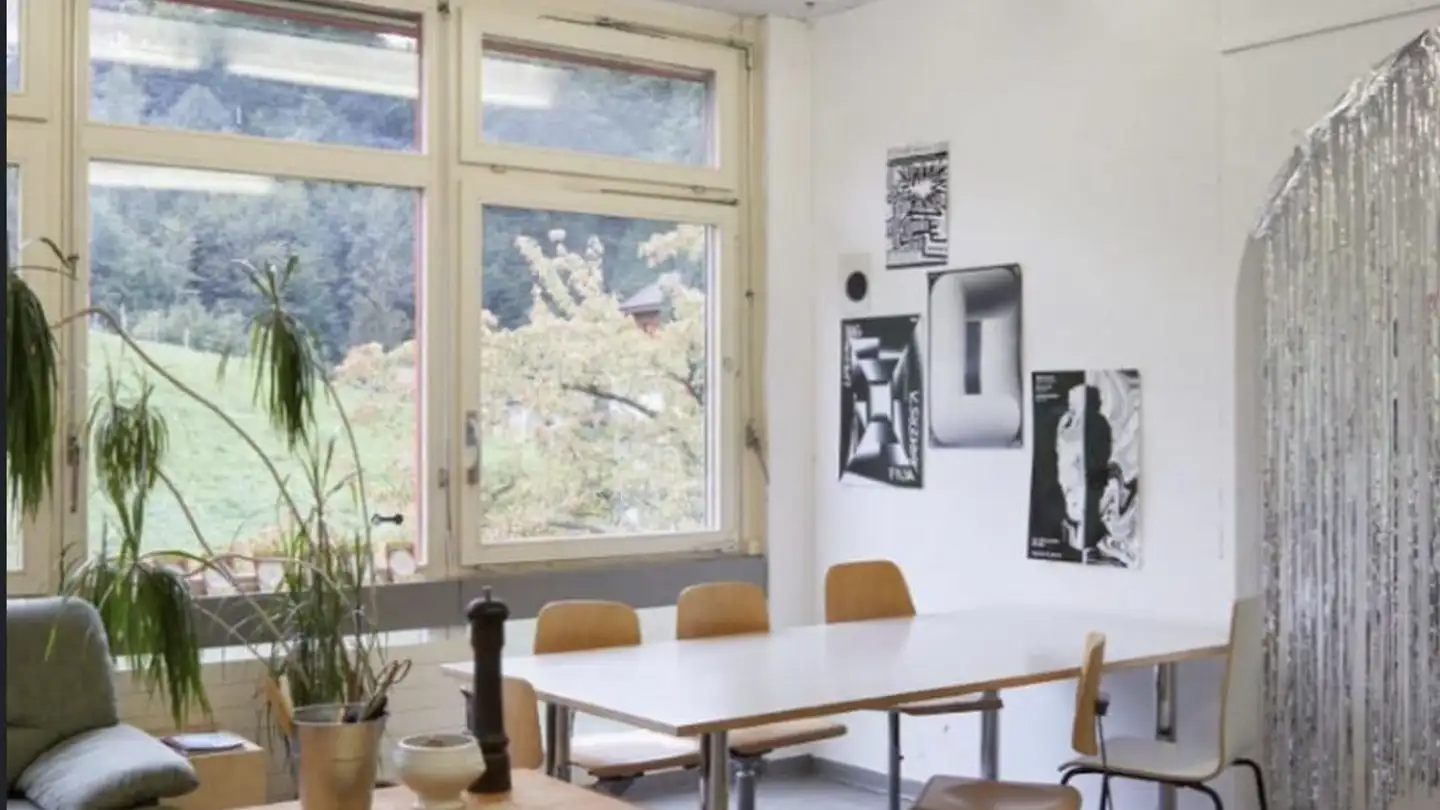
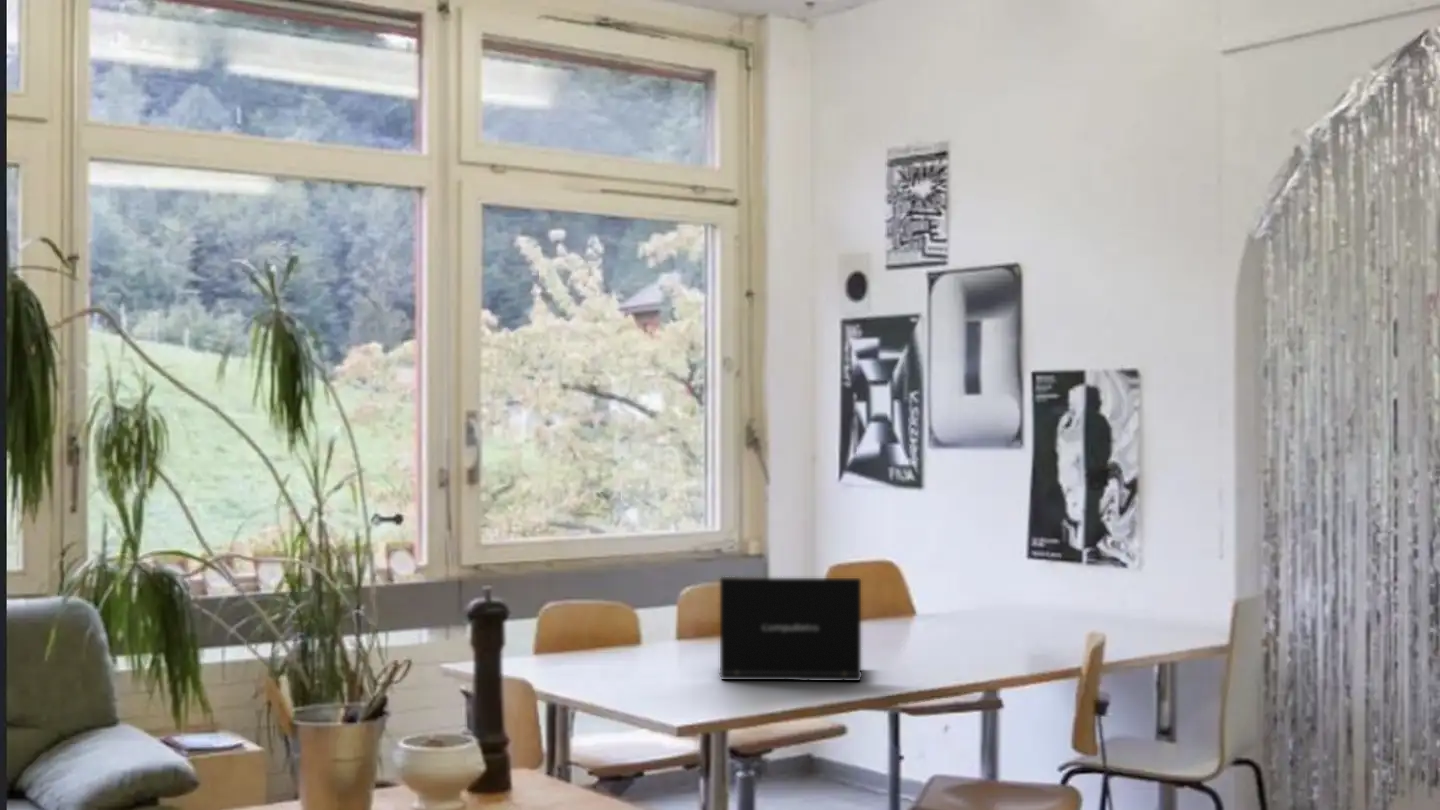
+ laptop (791, 623)
